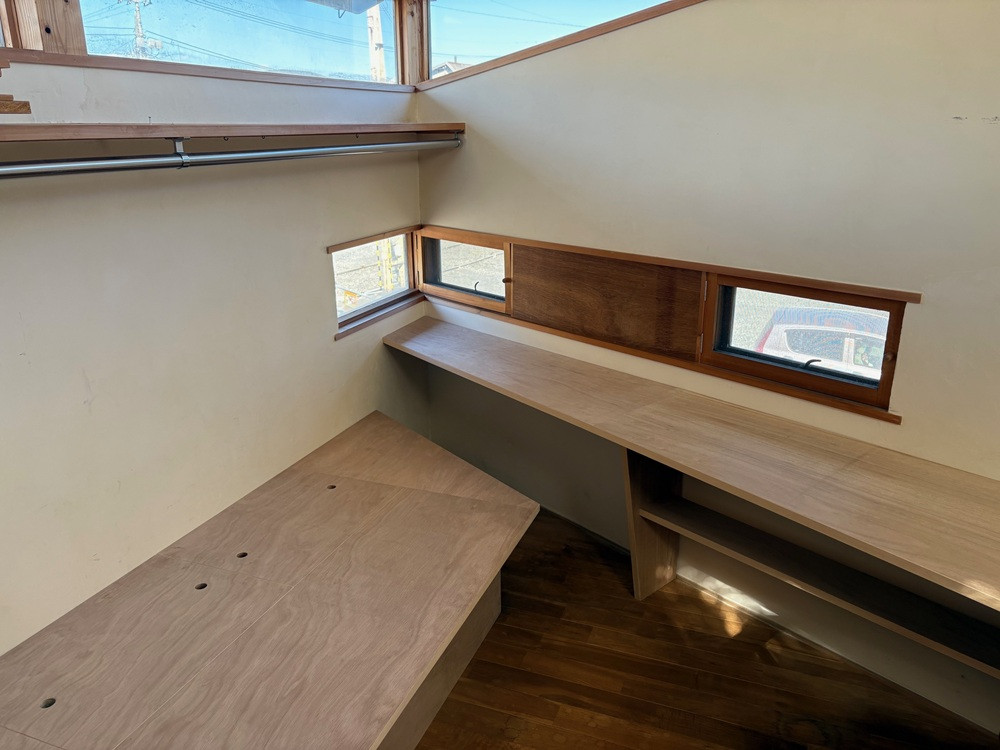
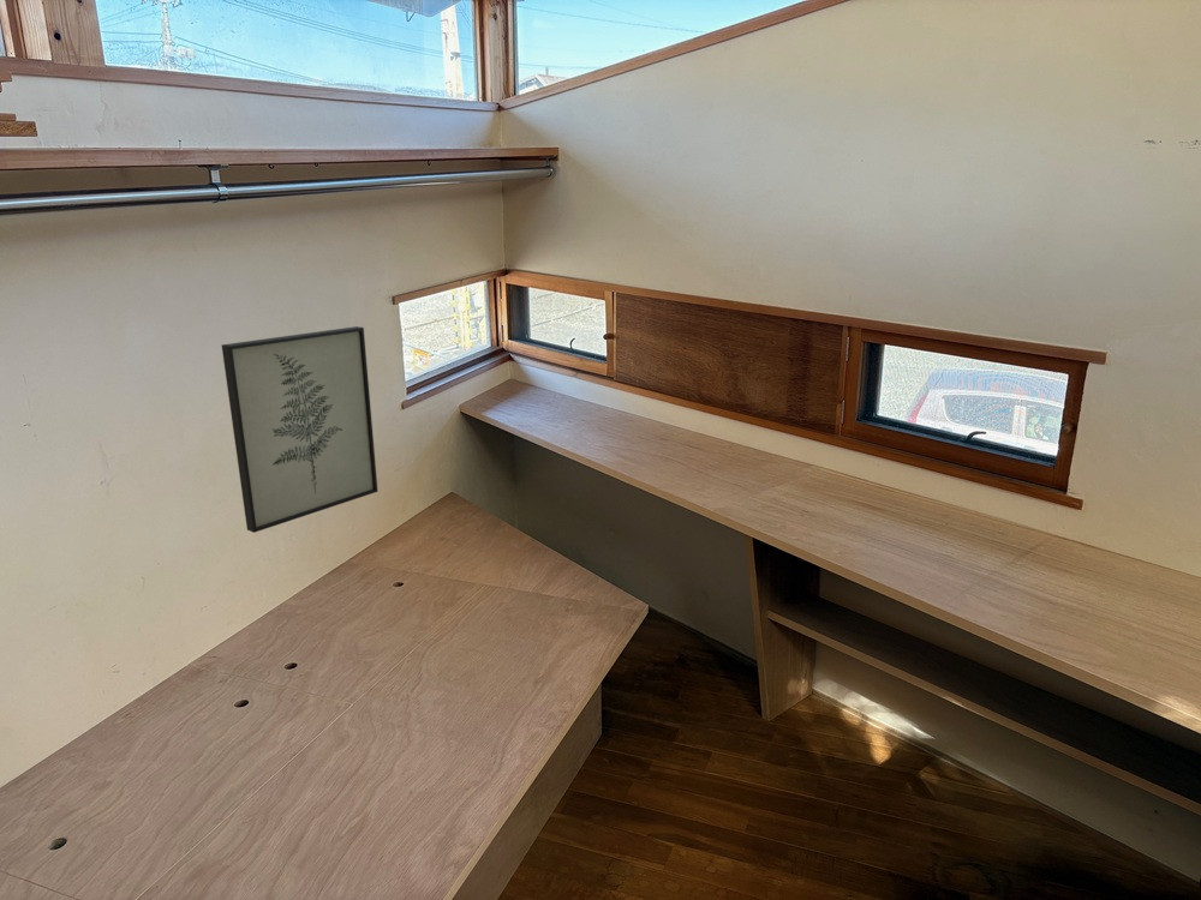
+ wall art (306, 425)
